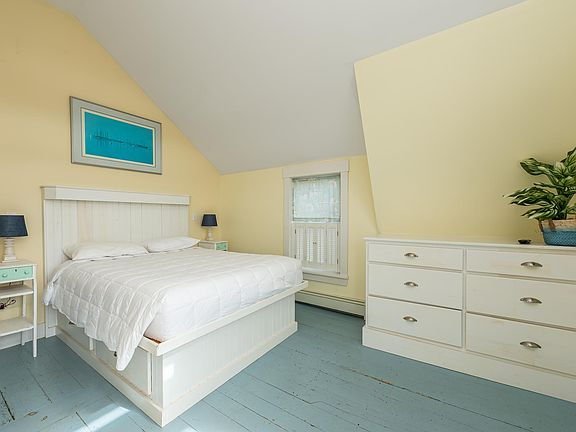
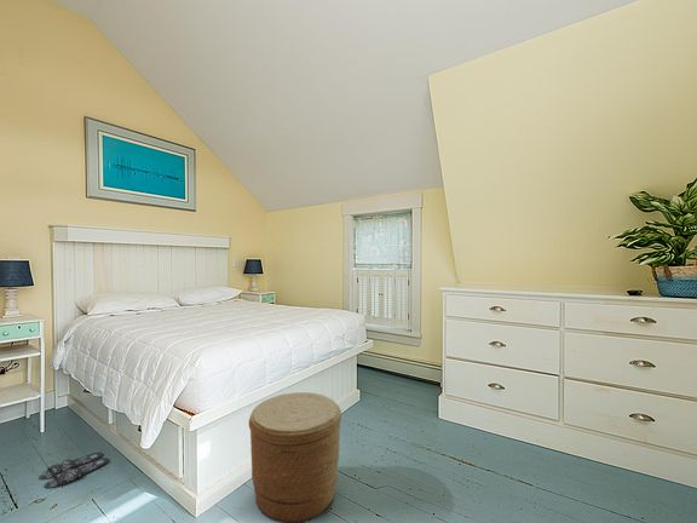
+ woven basket (295, 450)
+ slippers (75, 466)
